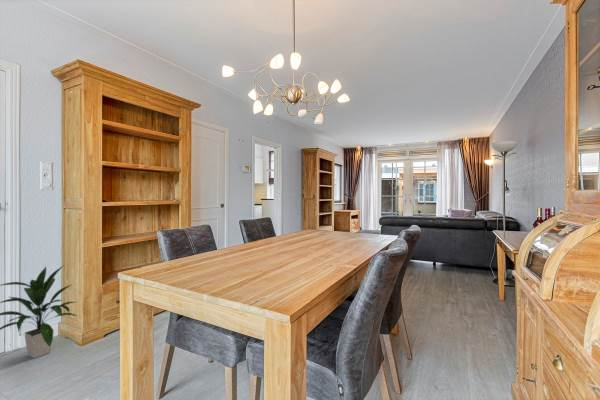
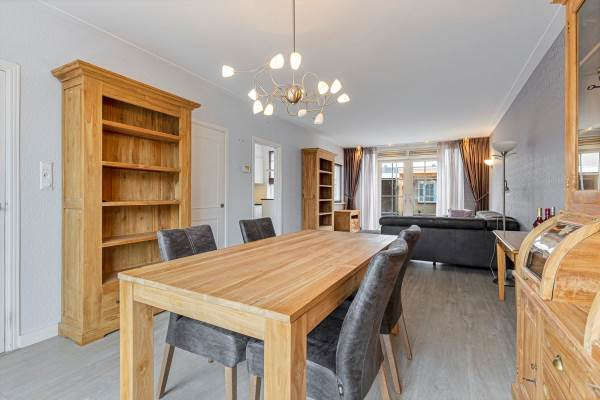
- indoor plant (38, 311)
